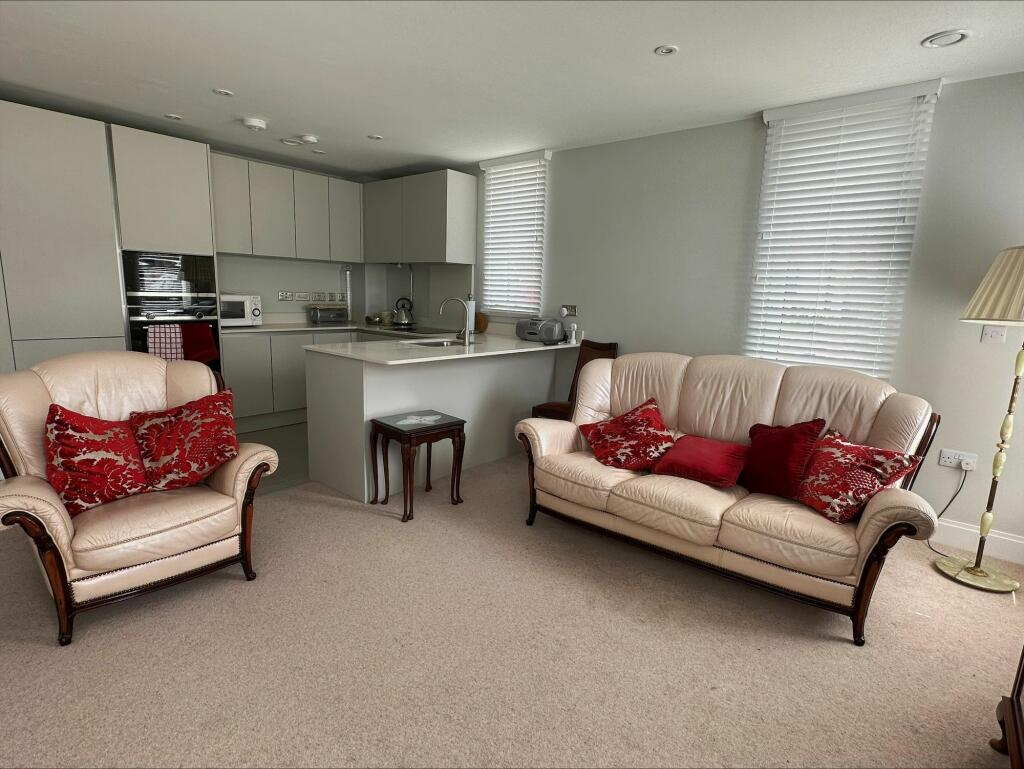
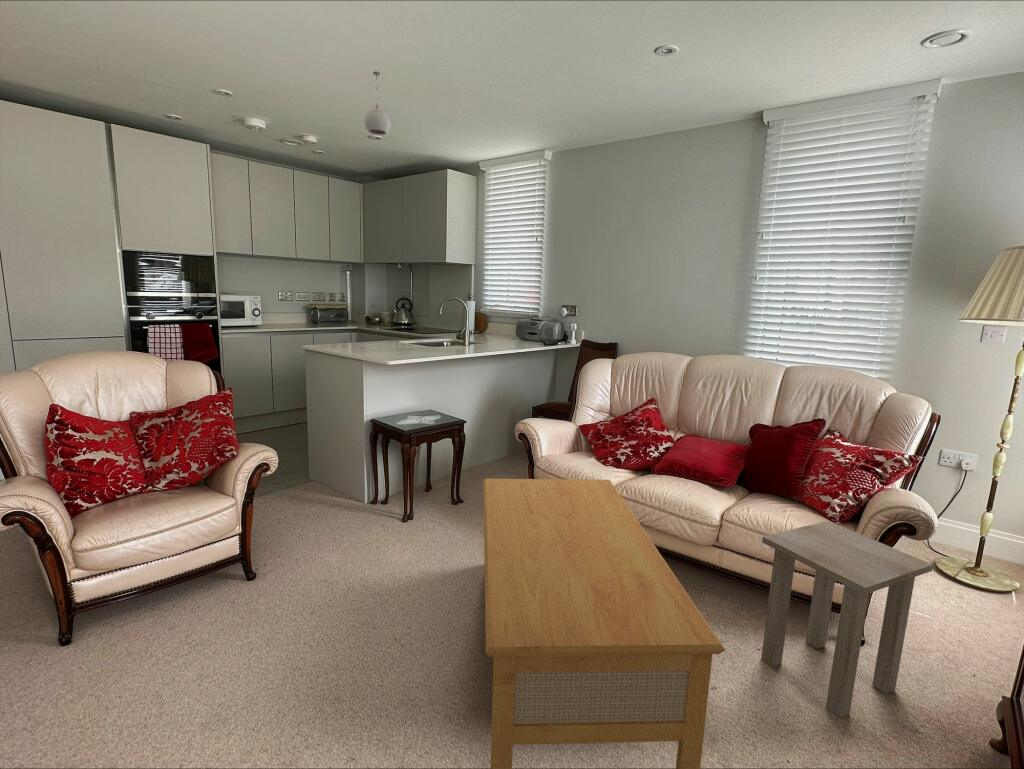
+ pendant light (376, 105)
+ coffee table (565, 590)
+ side table (830, 610)
